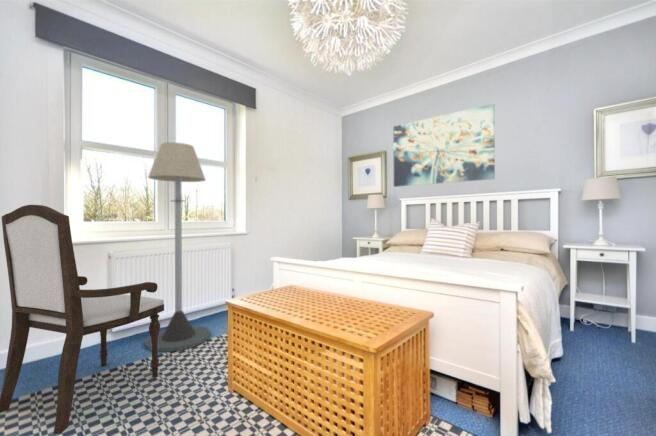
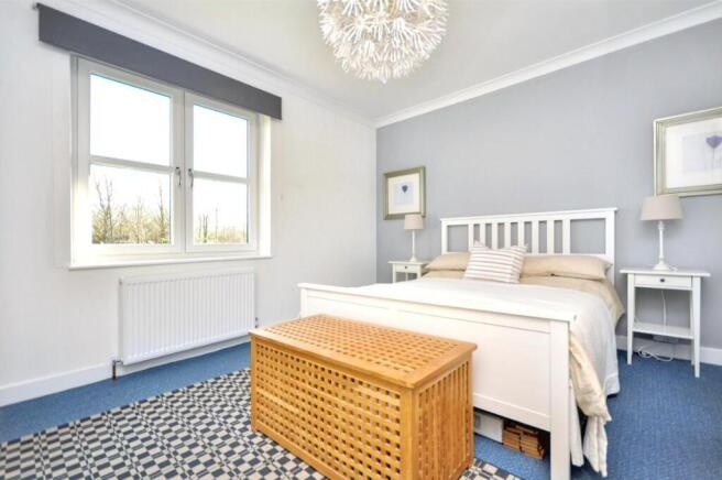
- wall art (438, 150)
- armchair (88, 298)
- floor lamp (178, 242)
